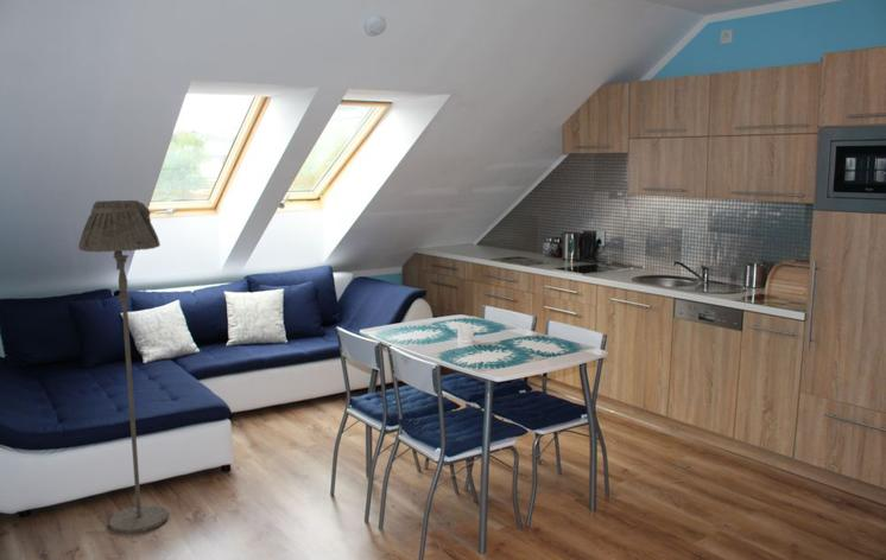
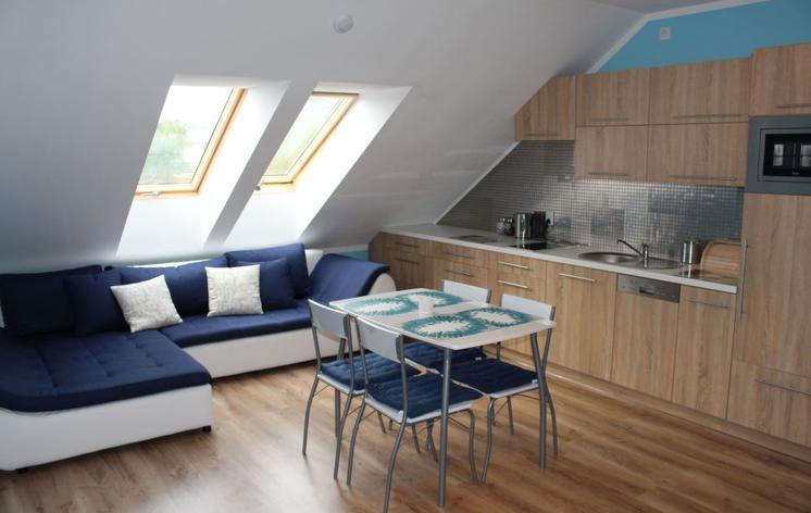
- floor lamp (128, 364)
